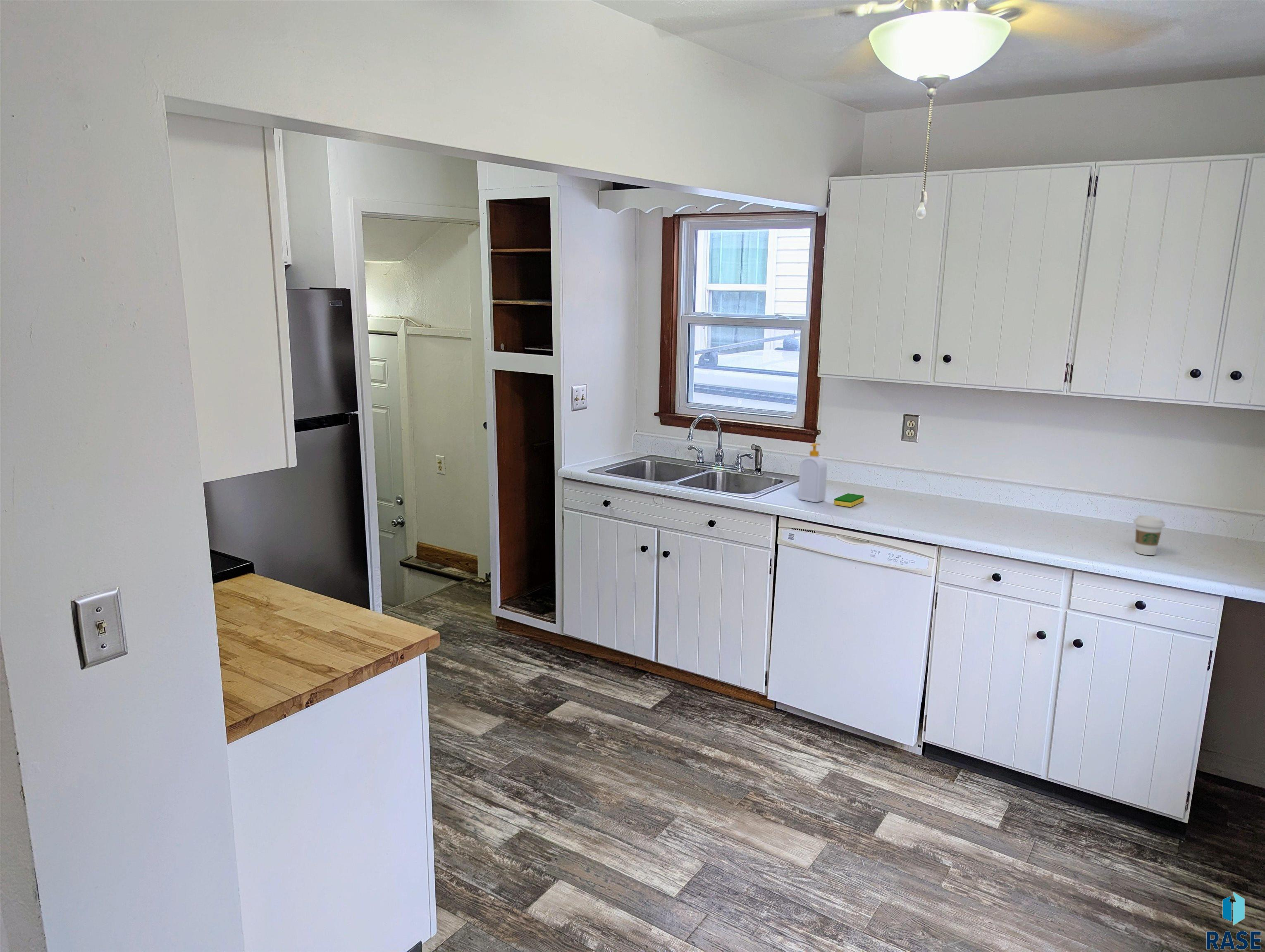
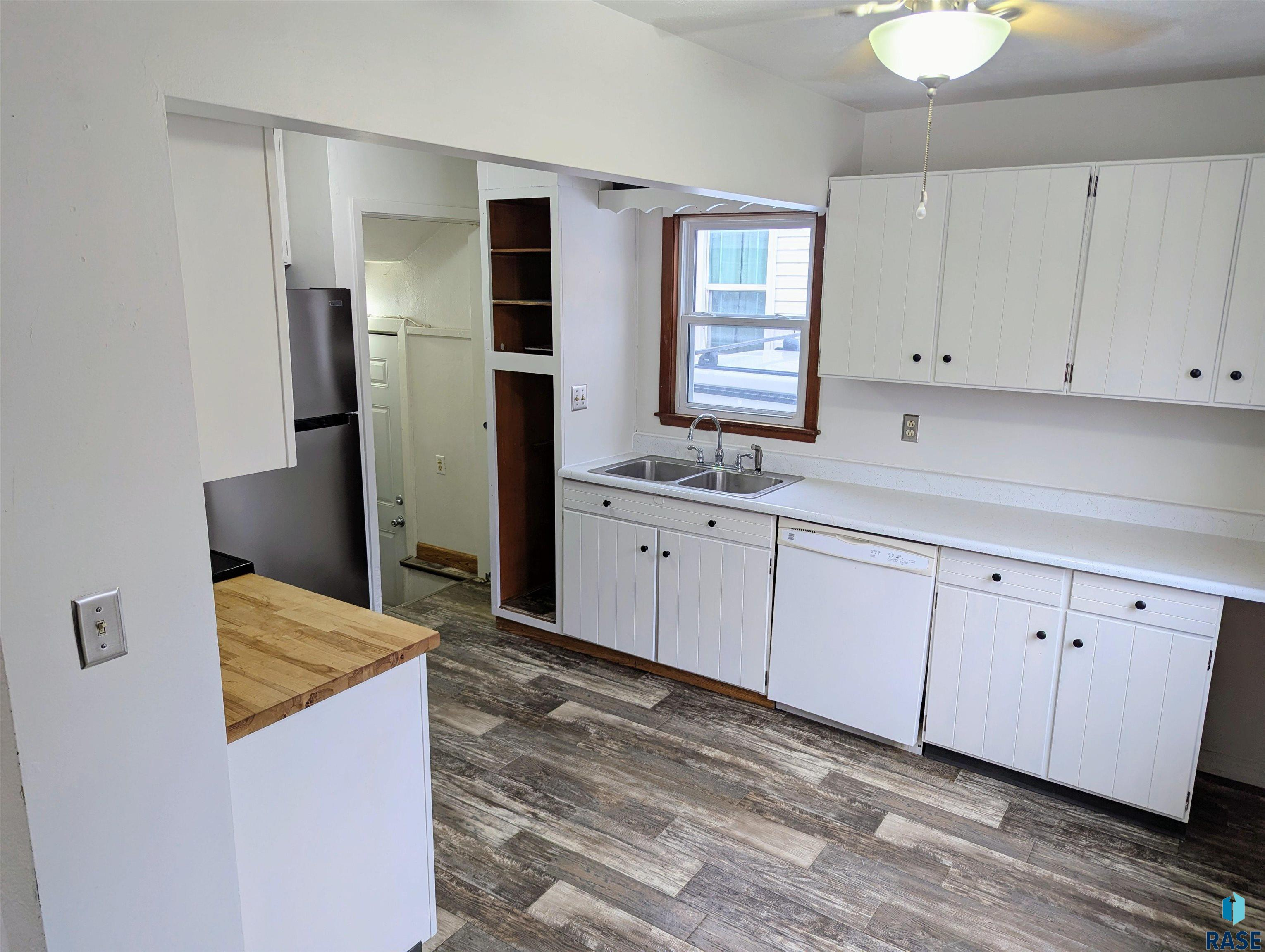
- dish sponge (849, 500)
- coffee cup (1148, 535)
- soap bottle (814, 472)
